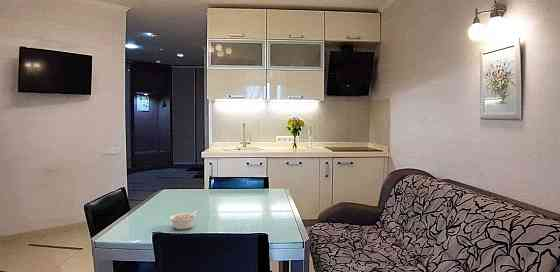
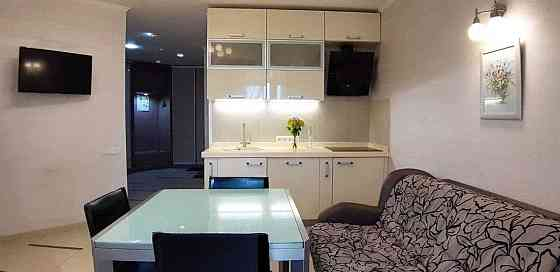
- legume (183, 220)
